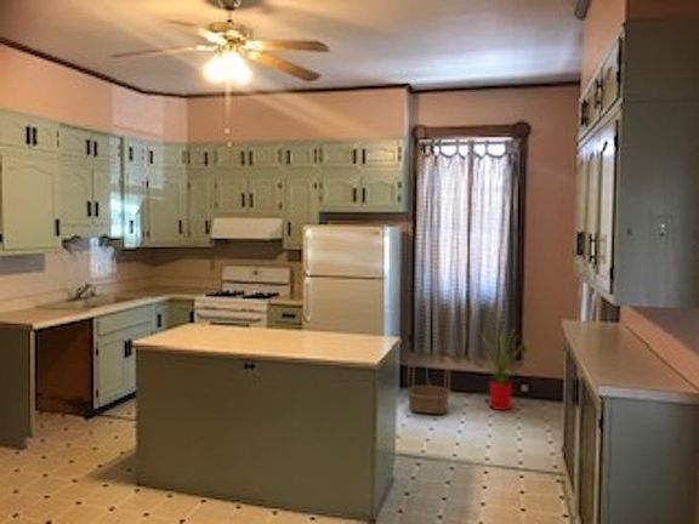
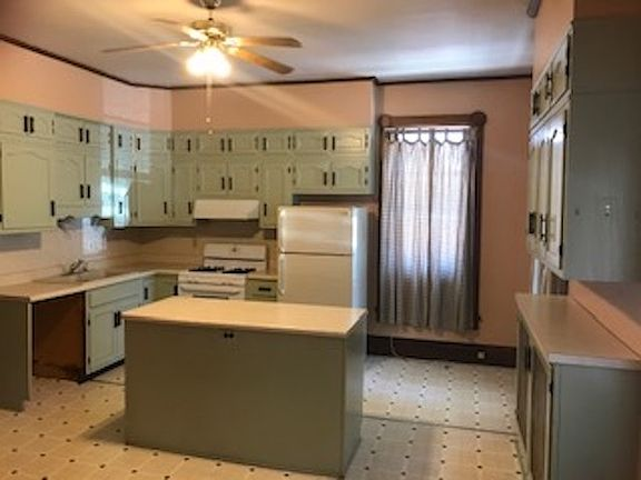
- house plant (501, 368)
- basket (428, 386)
